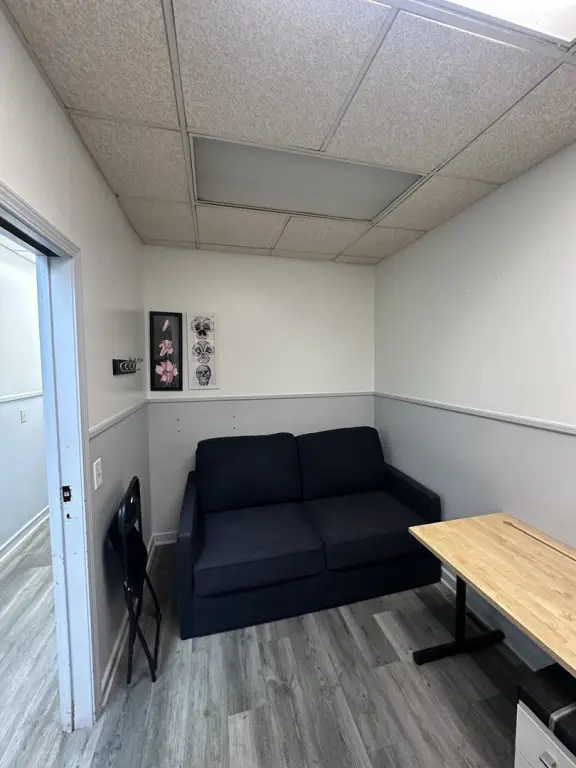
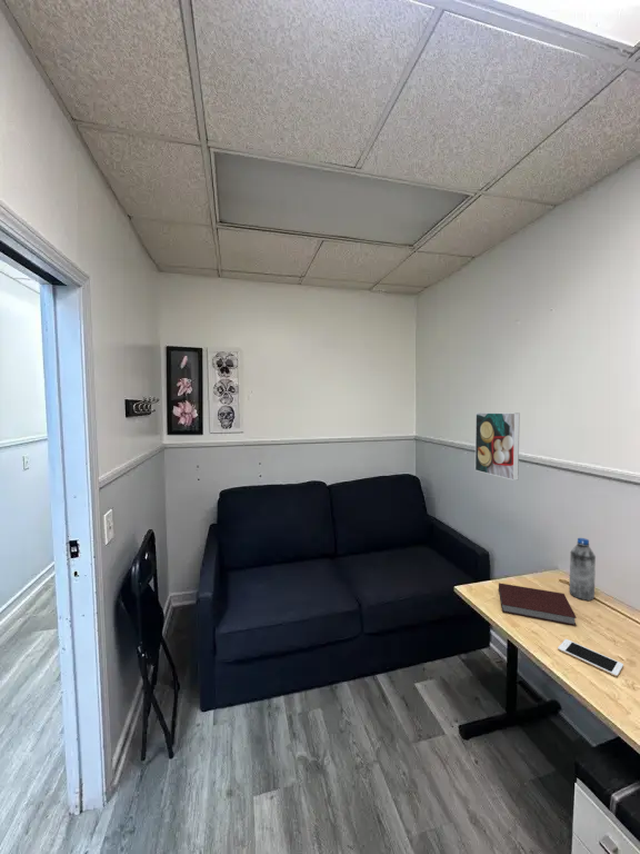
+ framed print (496, 444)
+ water bottle (582, 567)
+ cell phone (589, 656)
+ notebook (533, 602)
